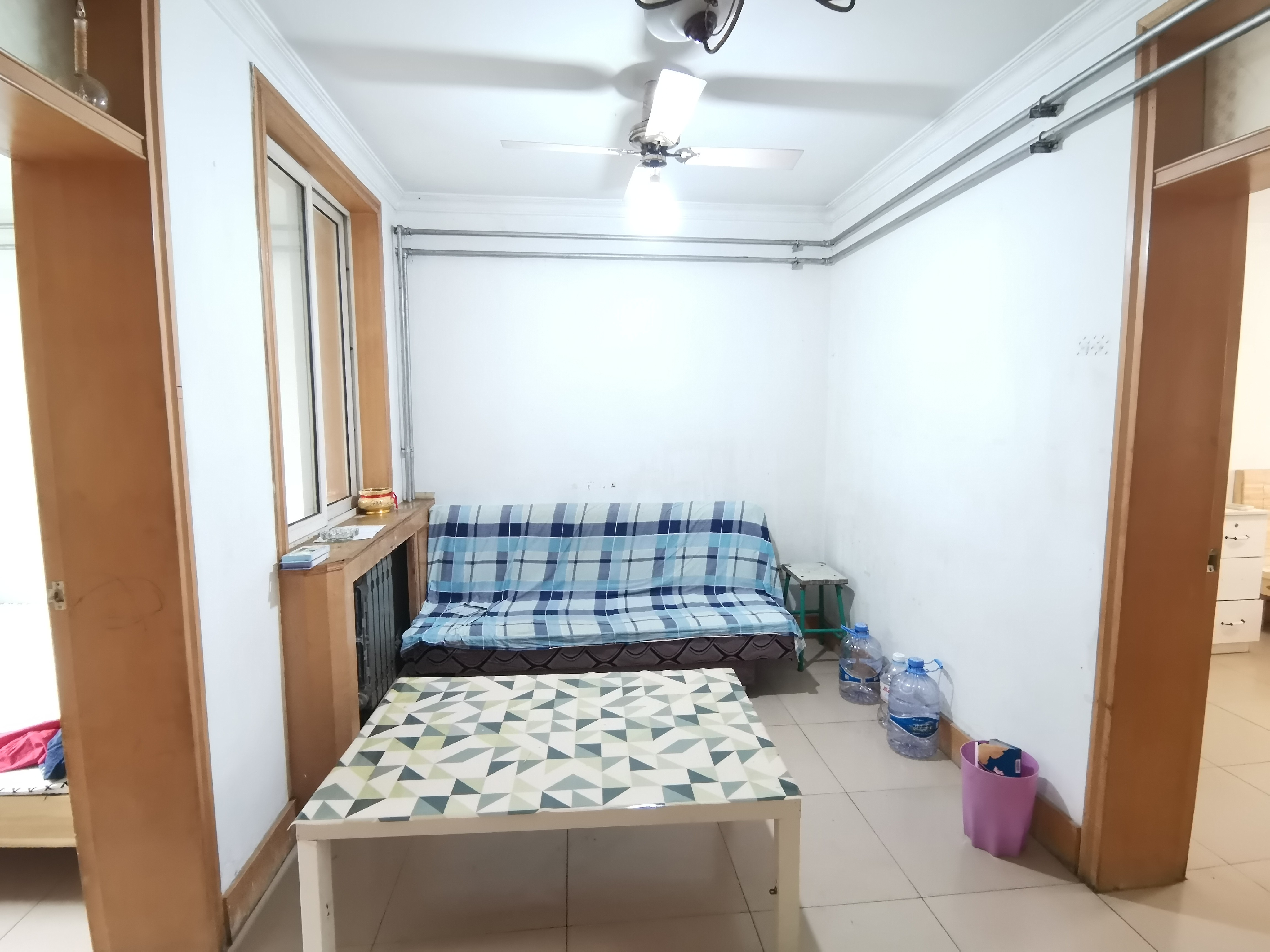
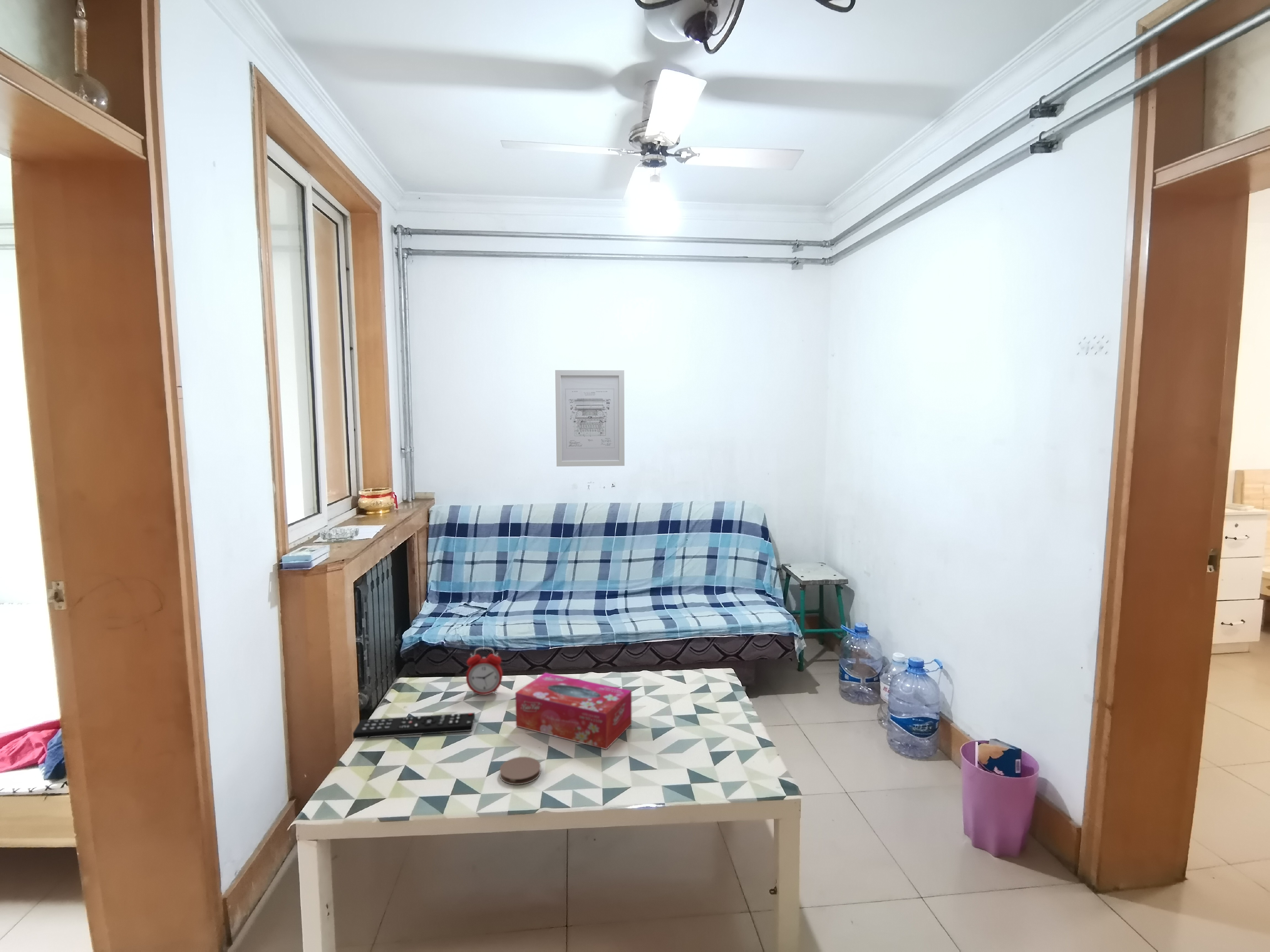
+ coaster (520, 770)
+ alarm clock (484, 670)
+ wall art (590, 418)
+ remote control (416, 724)
+ tissue box (574, 708)
